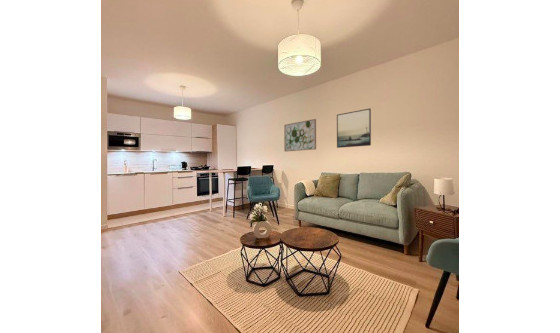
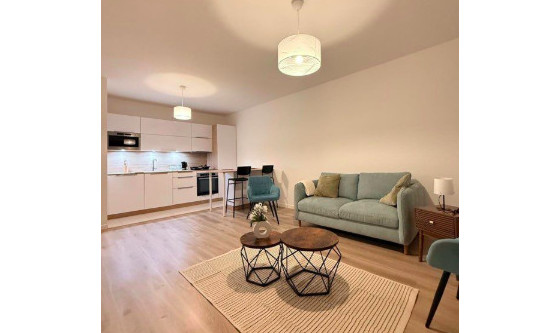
- wall art (298, 136)
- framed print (352, 129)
